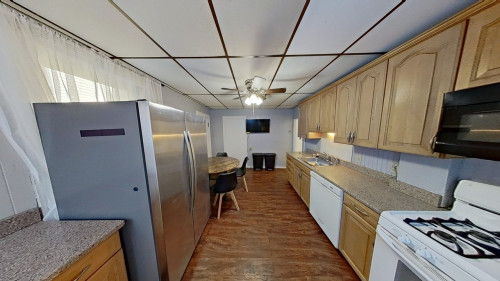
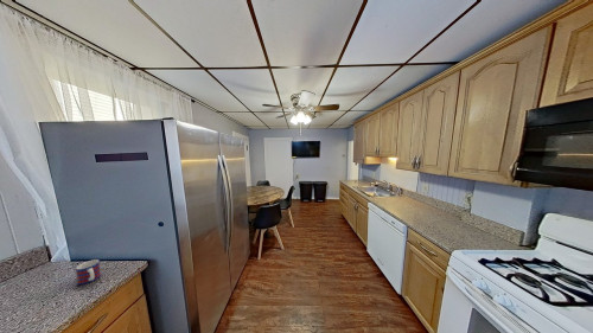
+ mug (89, 273)
